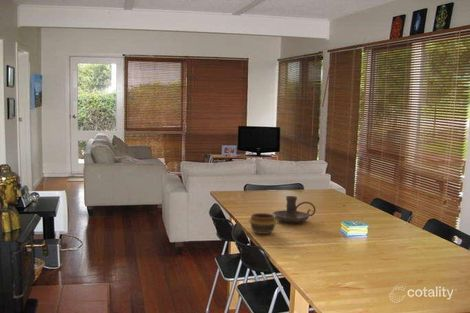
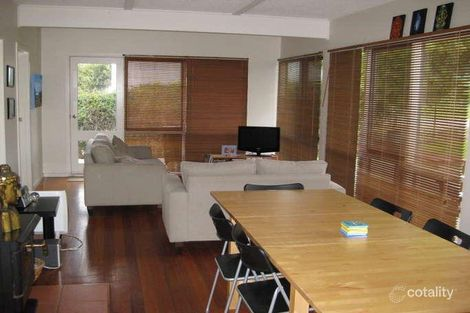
- candle holder (295, 208)
- bowl (262, 223)
